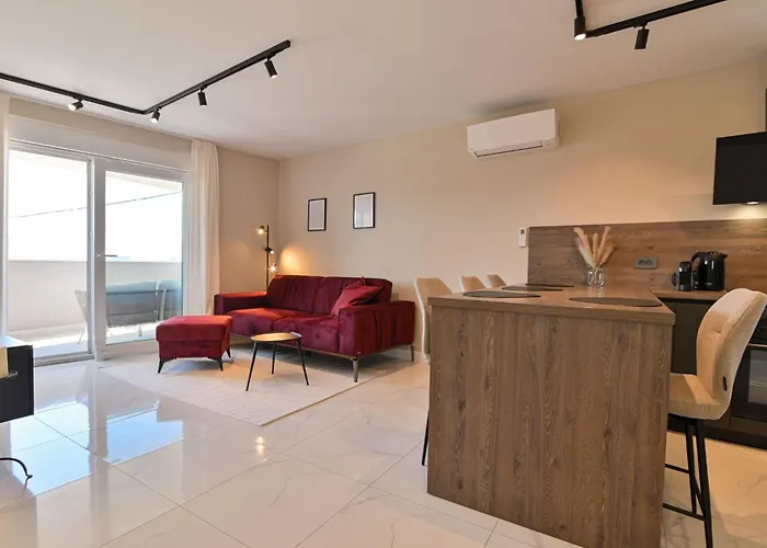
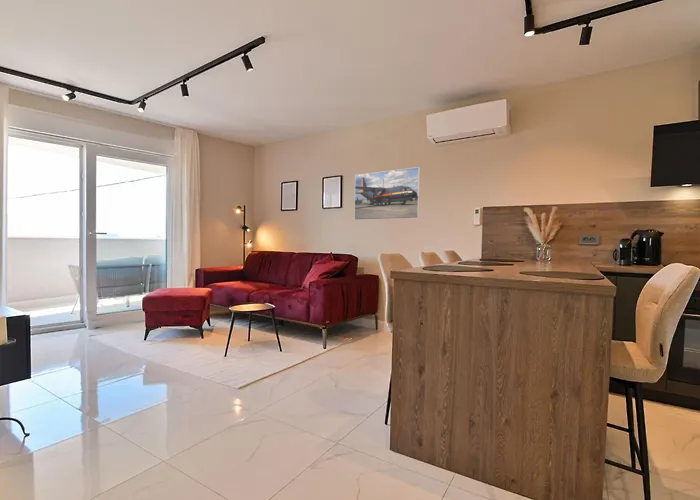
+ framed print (385, 195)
